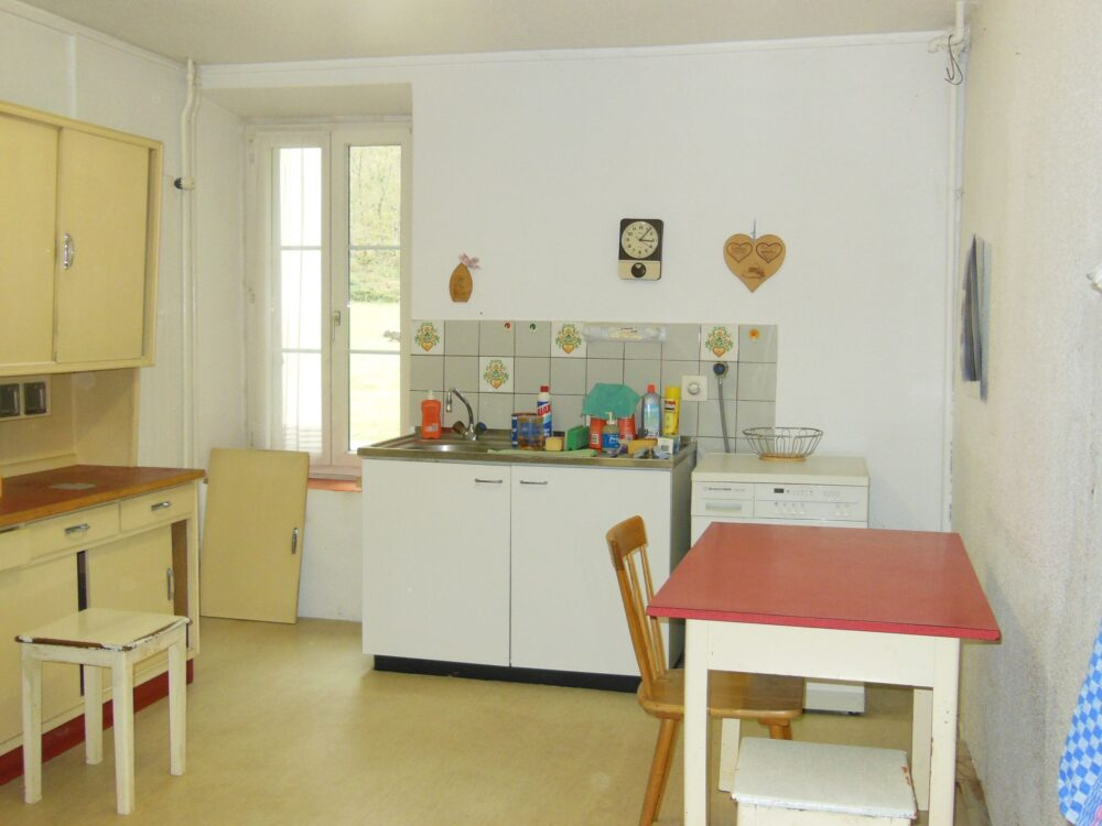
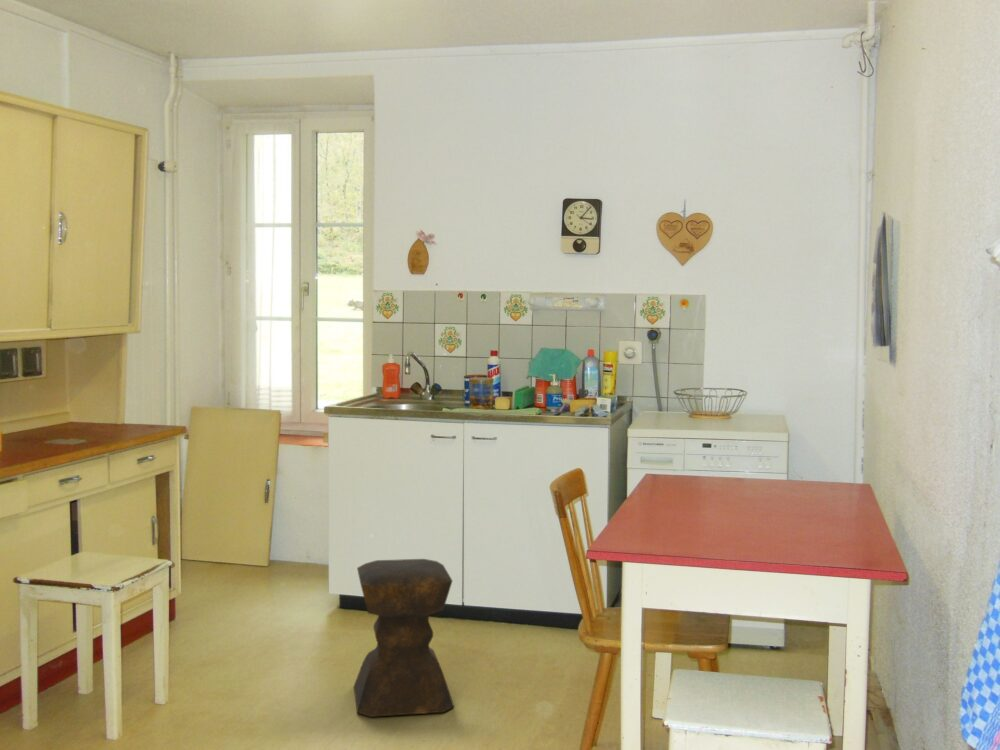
+ stool (403, 632)
